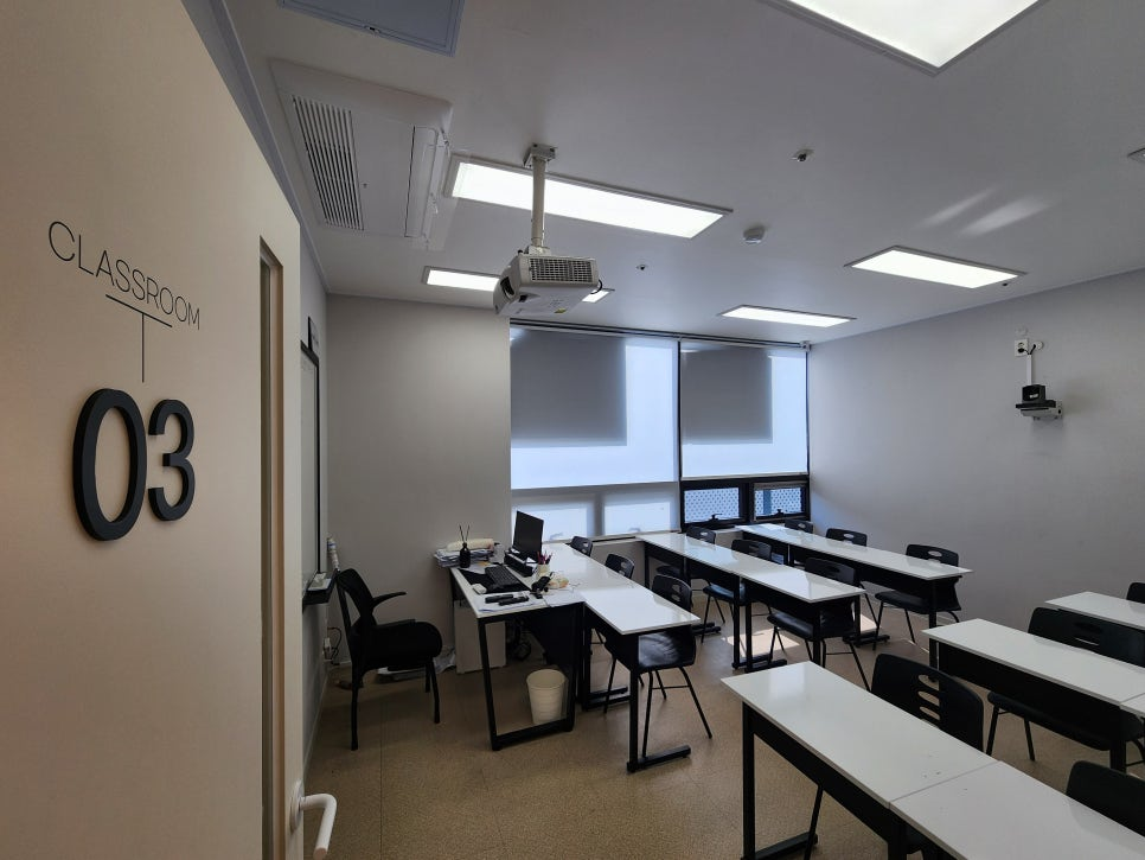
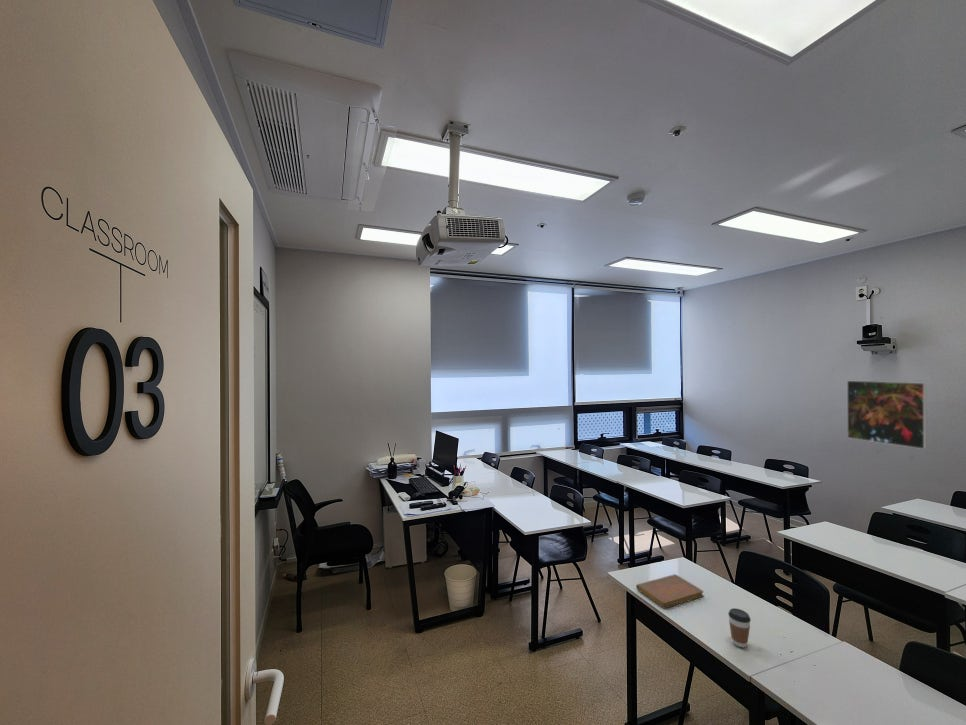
+ coffee cup (739, 627)
+ notebook (669, 590)
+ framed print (883, 412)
